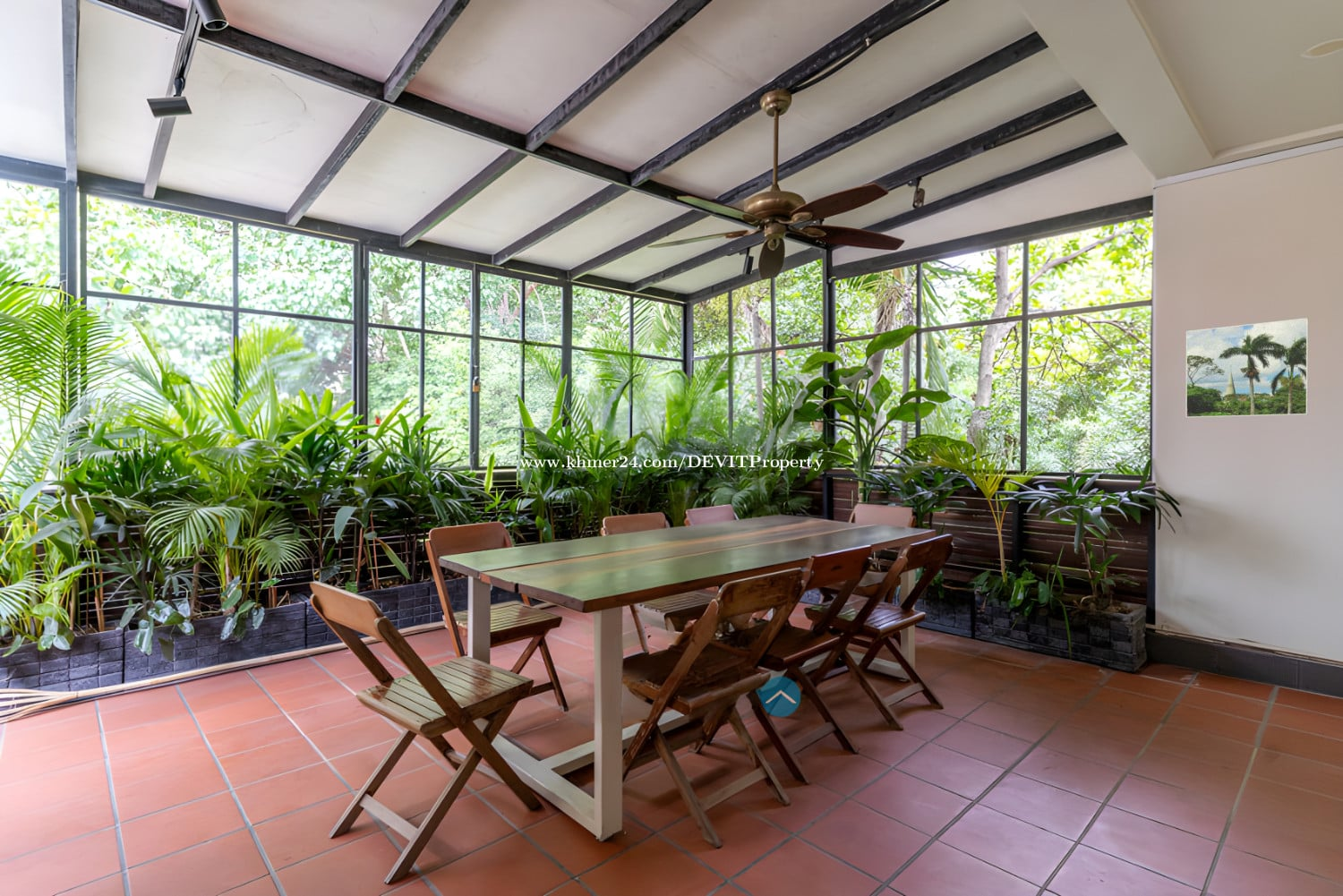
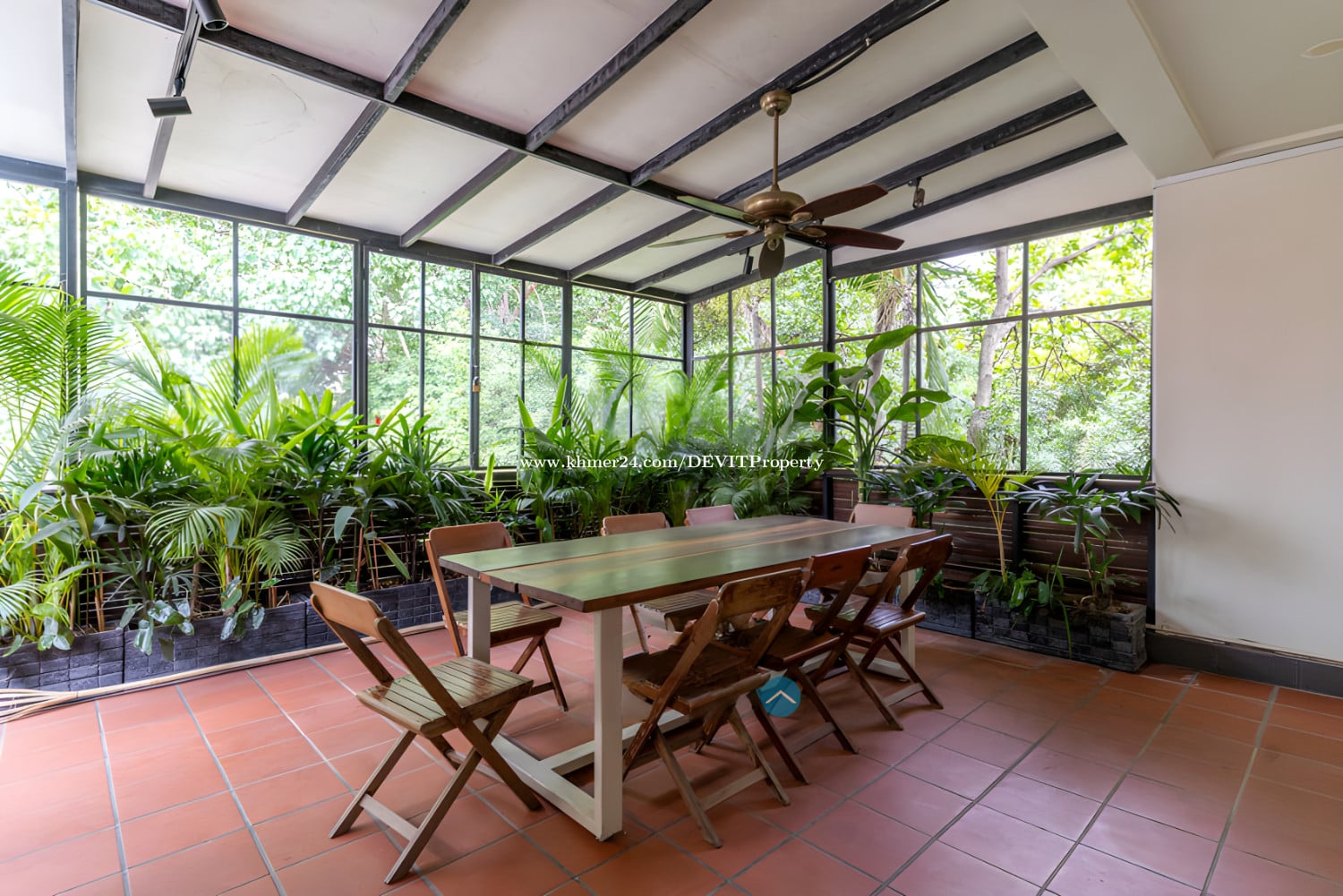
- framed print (1244, 371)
